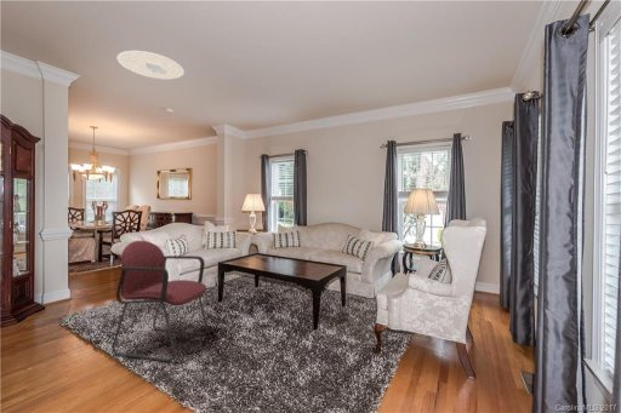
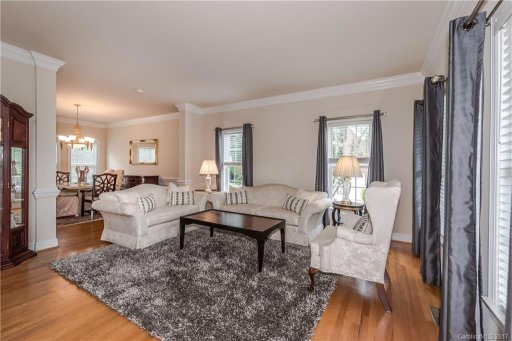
- ceiling light (152, 63)
- armchair (163, 293)
